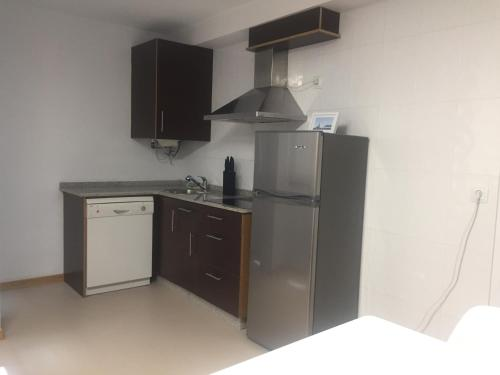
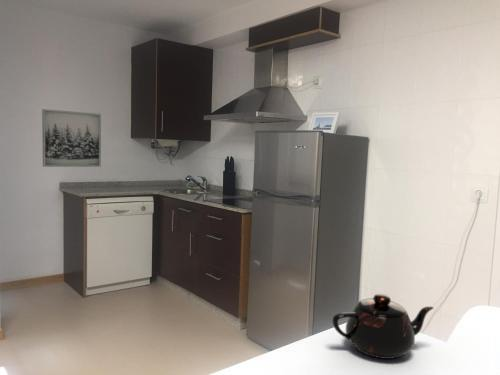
+ teapot (383, 321)
+ wall art (72, 139)
